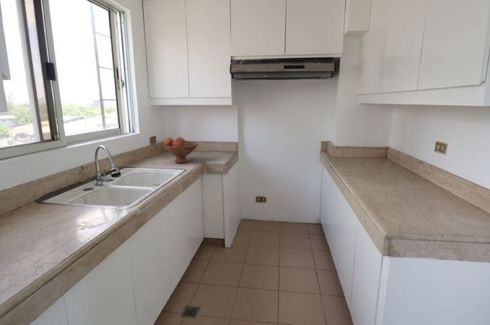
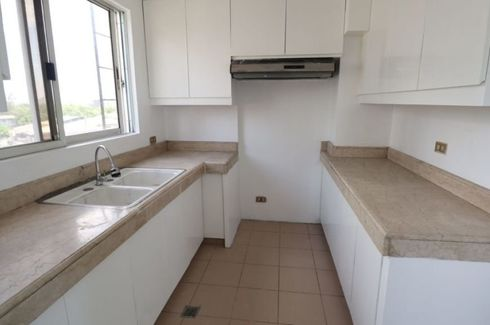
- fruit bowl (180, 149)
